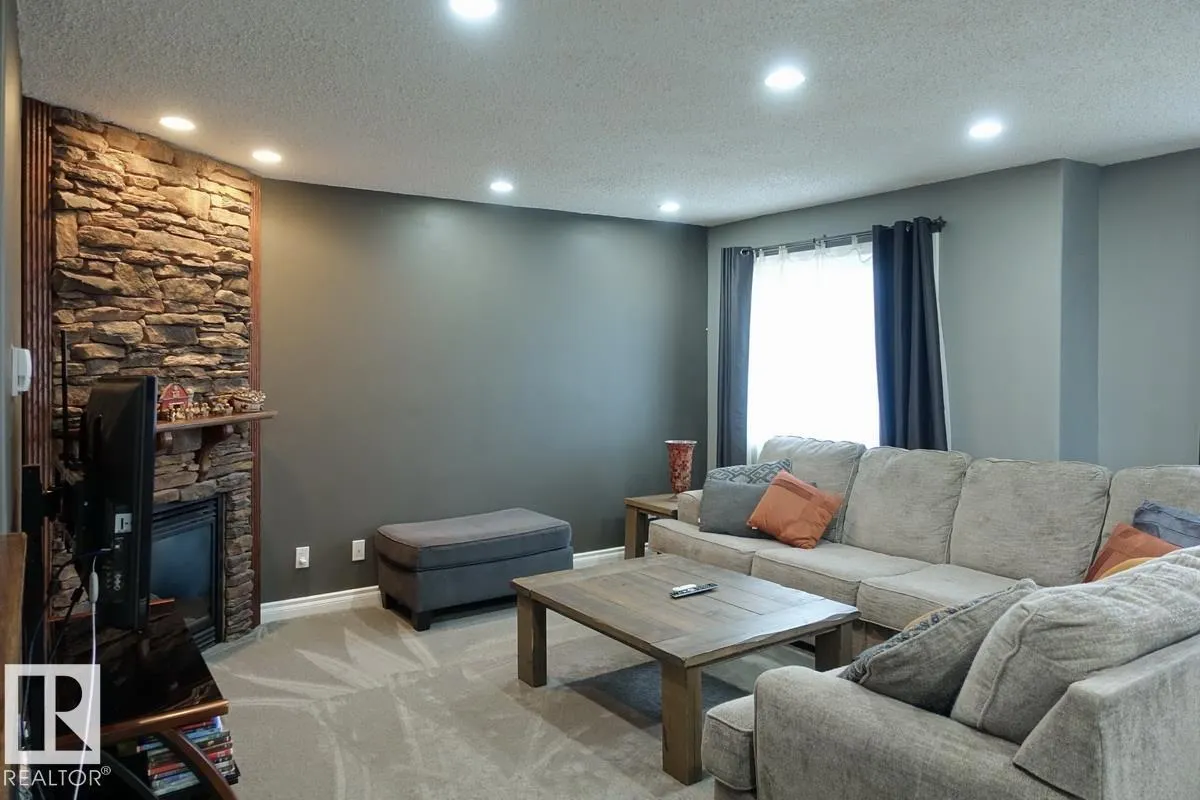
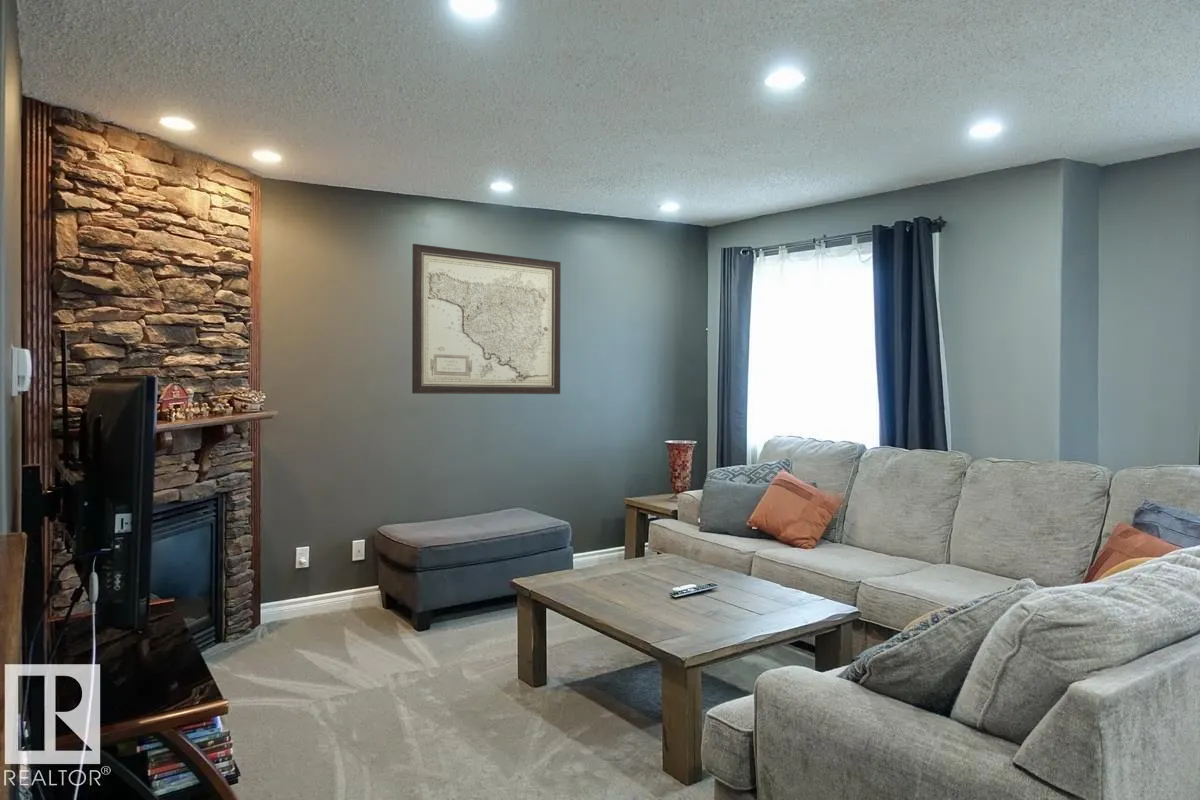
+ wall art (490, 323)
